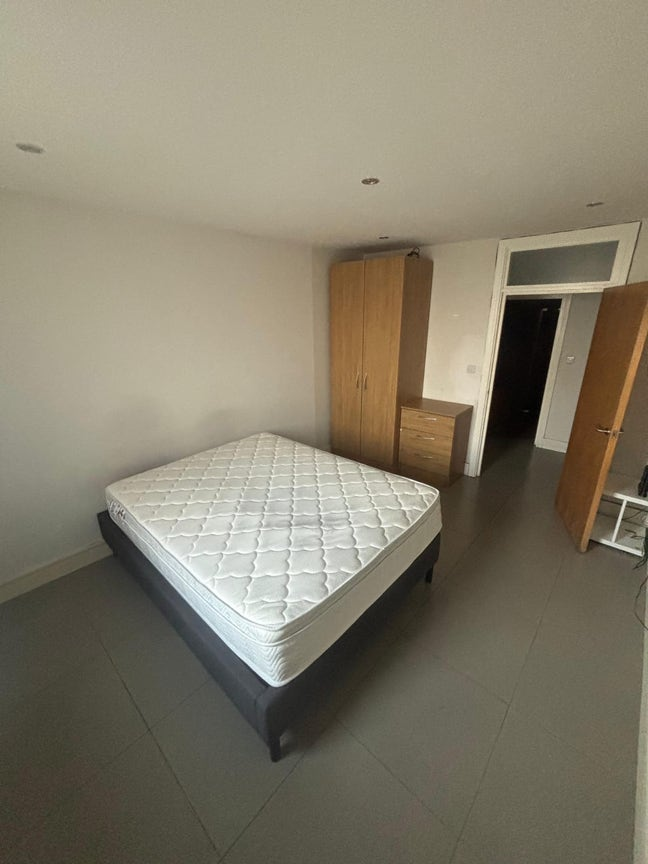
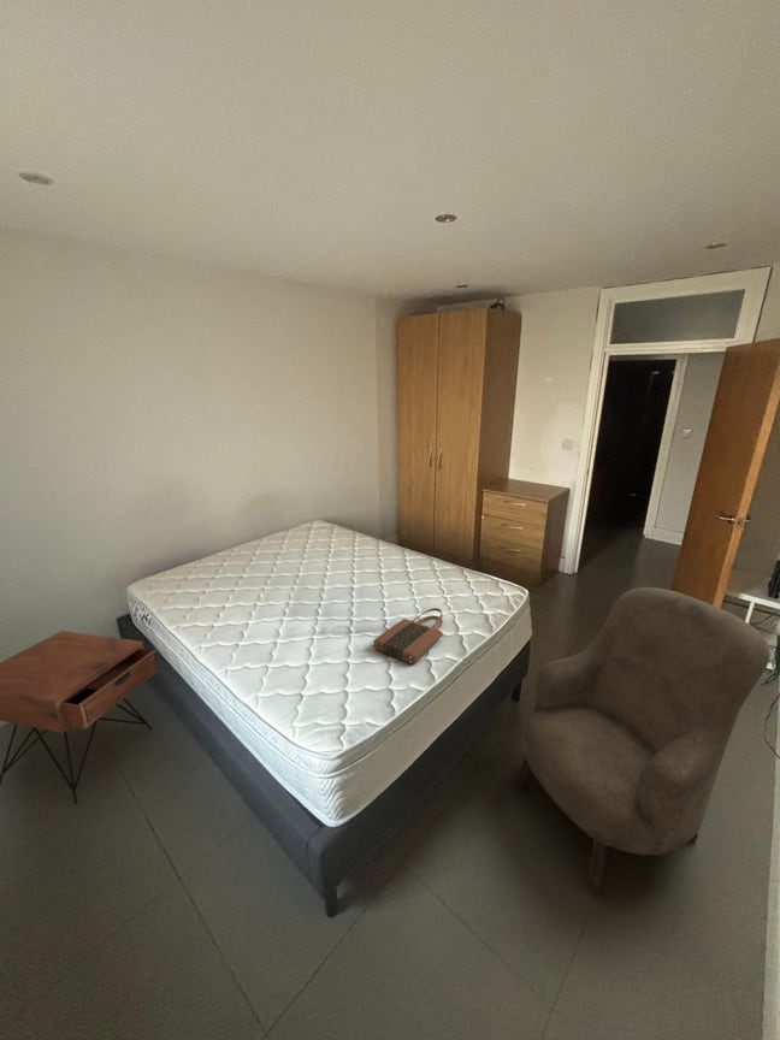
+ armchair (627, 715)
+ nightstand (78, 710)
+ tote bag (416, 631)
